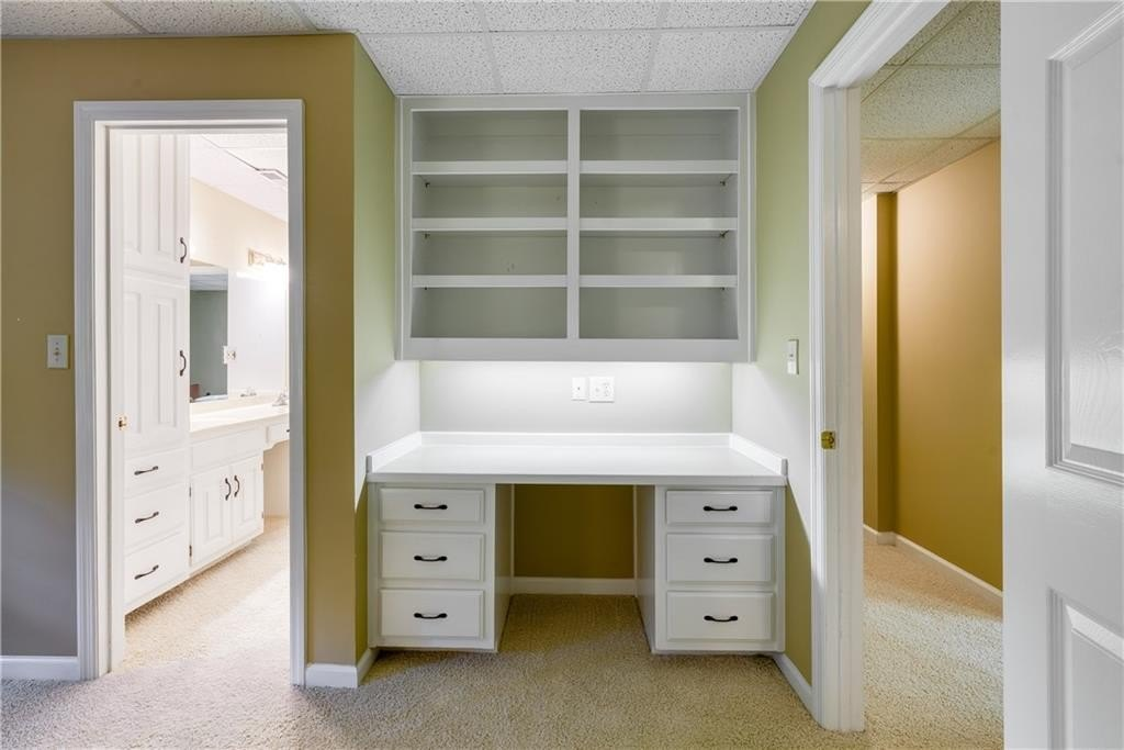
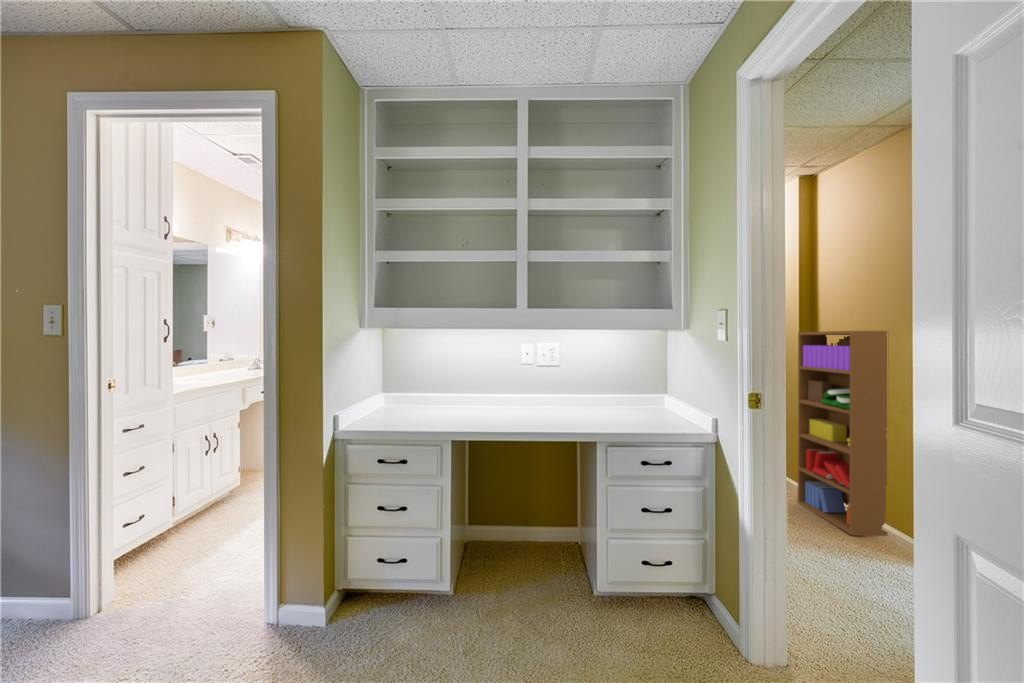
+ bookshelf (837, 424)
